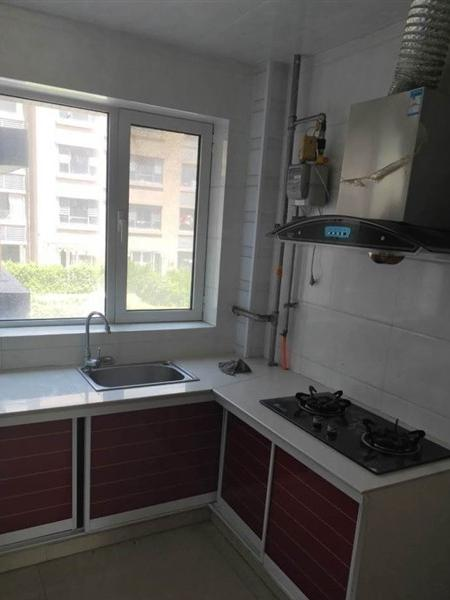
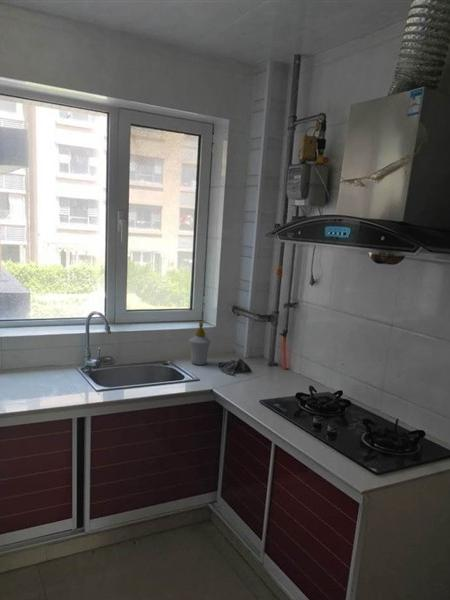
+ soap bottle (199, 342)
